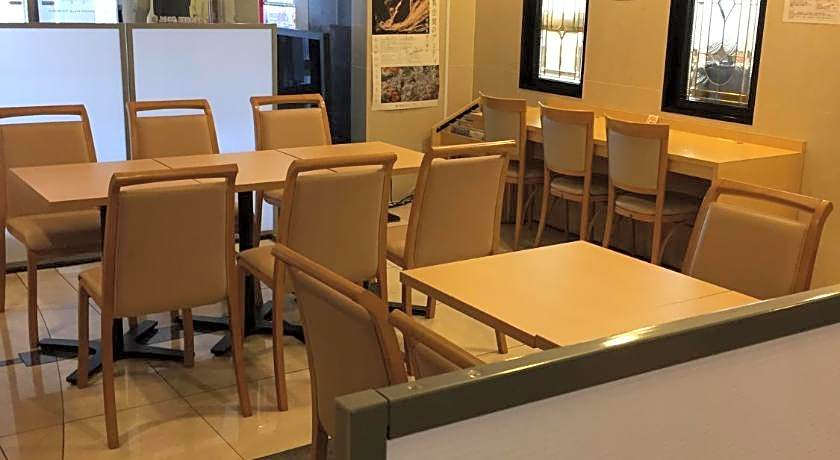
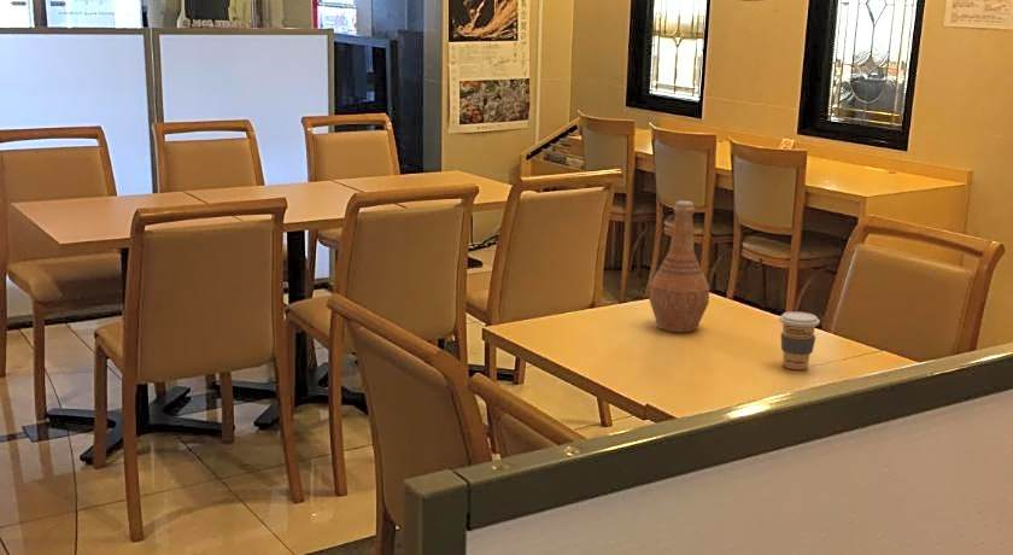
+ vase (680, 264)
+ coffee cup (797, 340)
